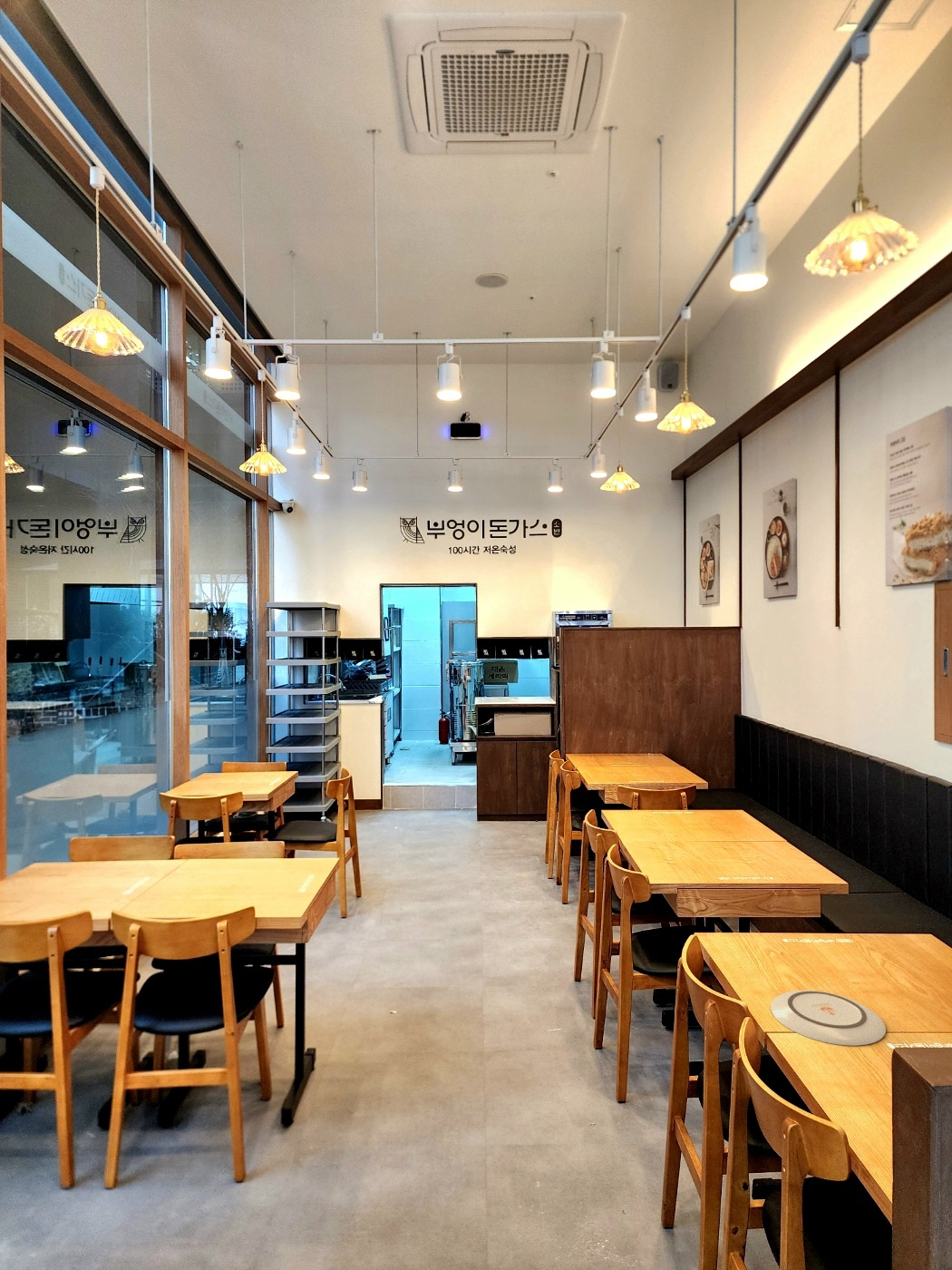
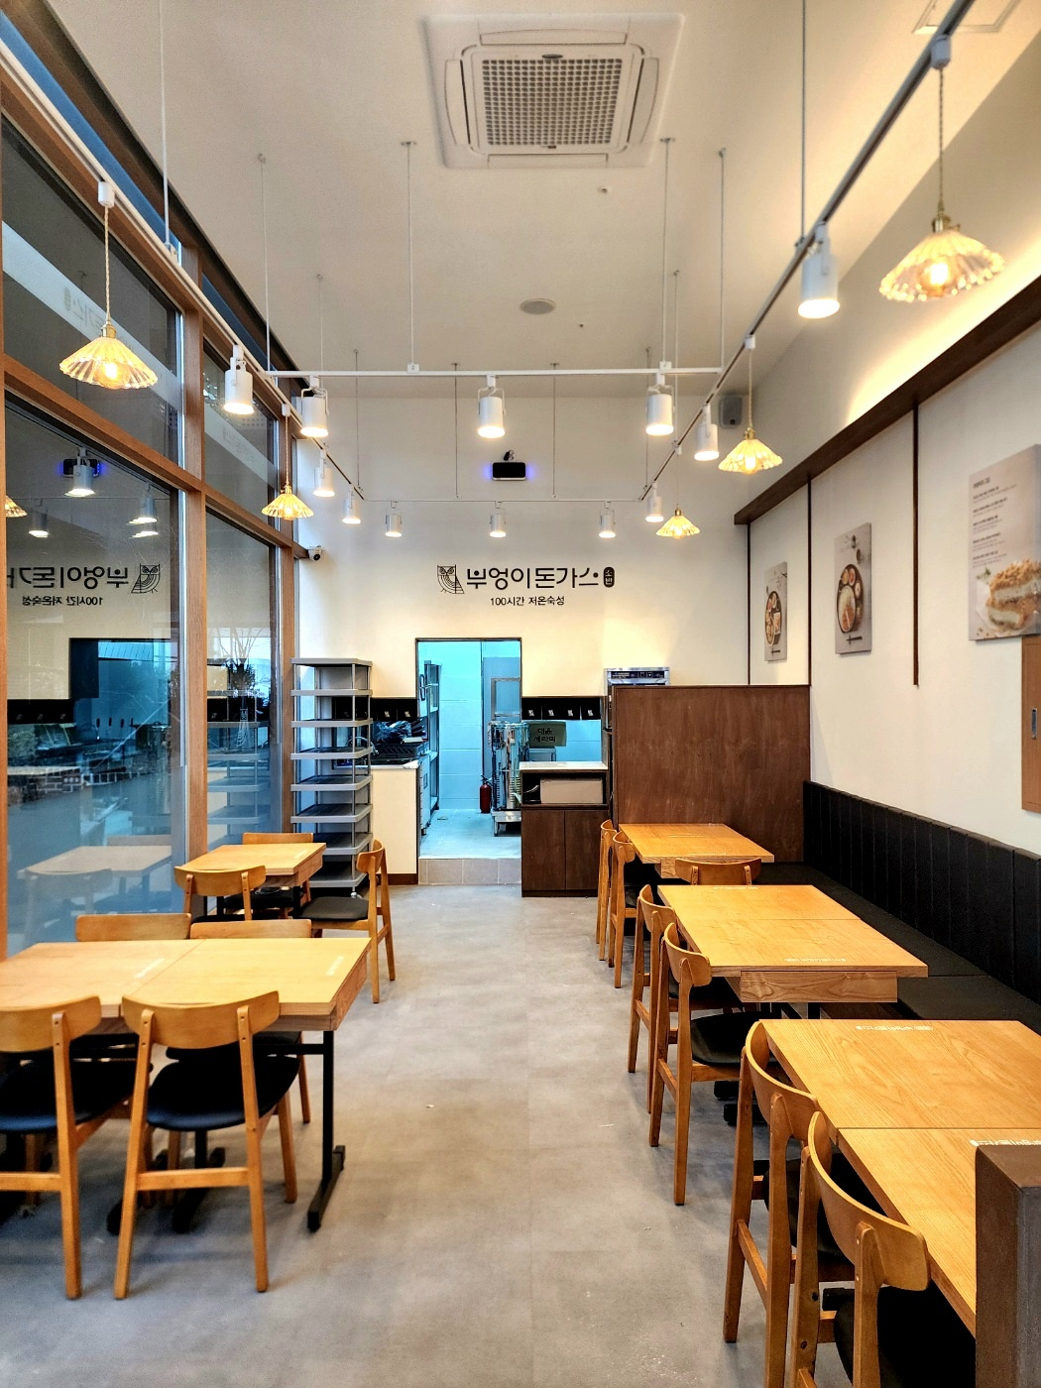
- plate (826, 1012)
